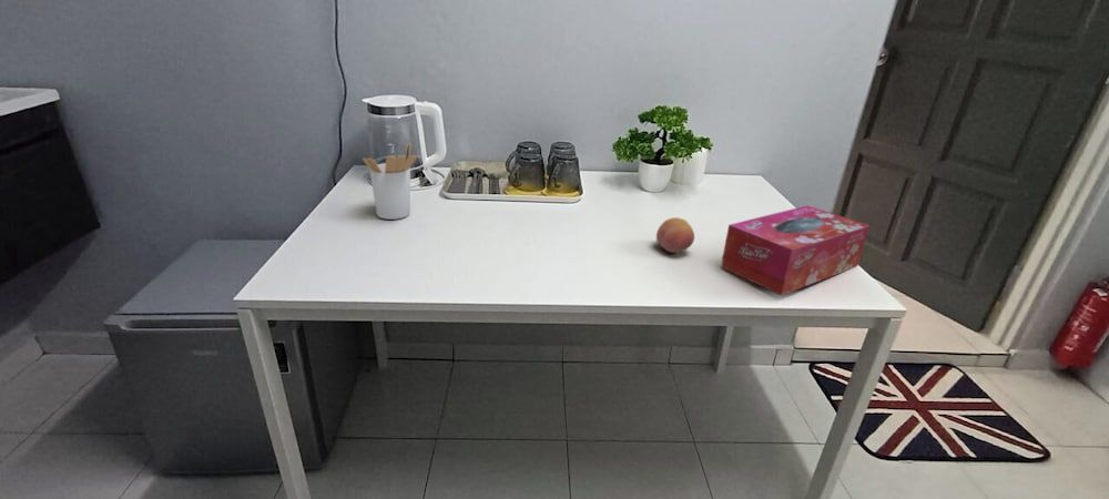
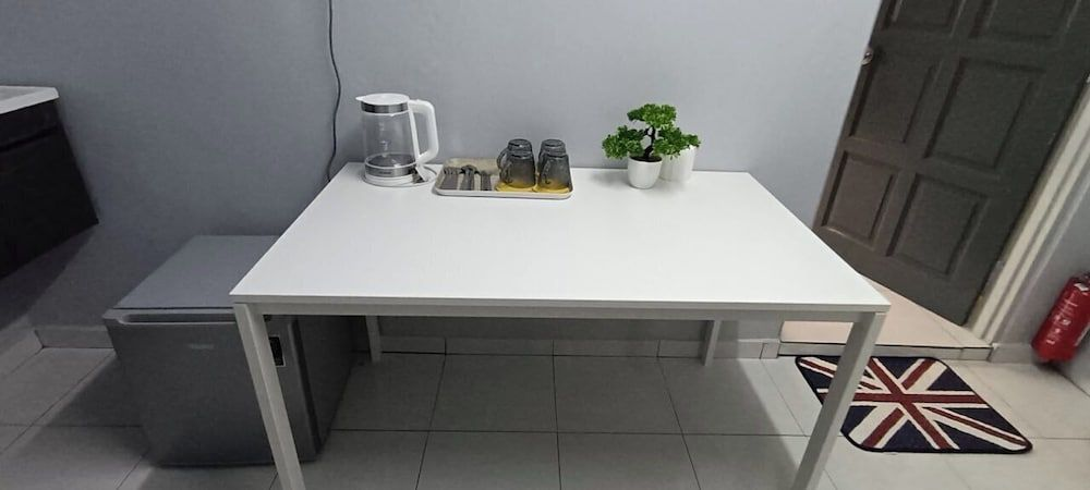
- tissue box (795, 245)
- fruit (674, 234)
- utensil holder (395, 182)
